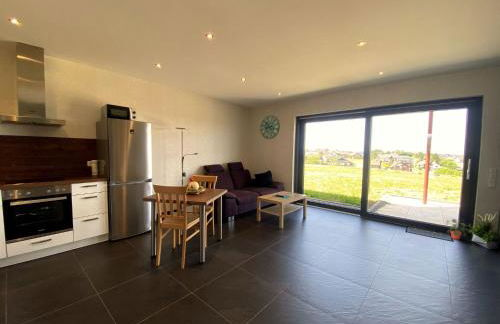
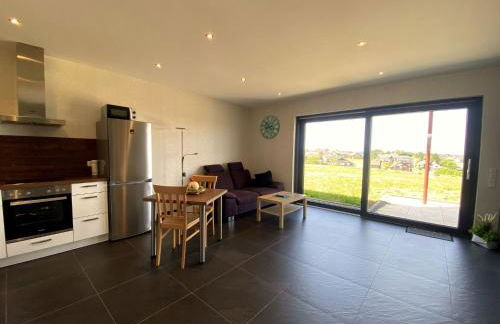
- potted plant (457, 227)
